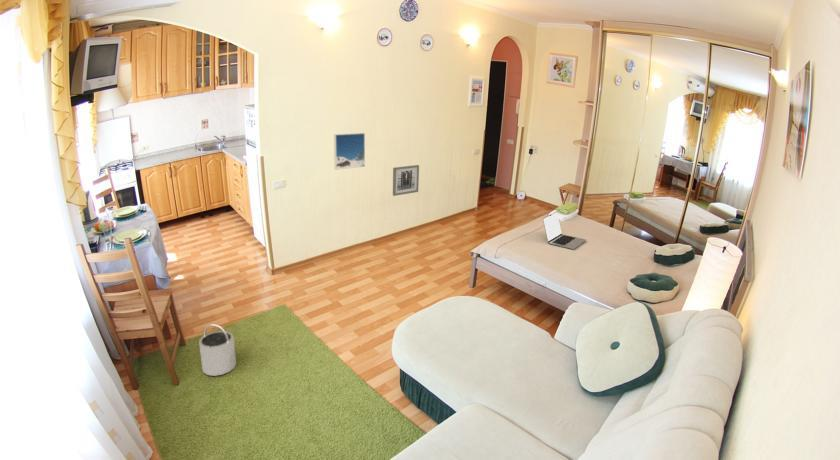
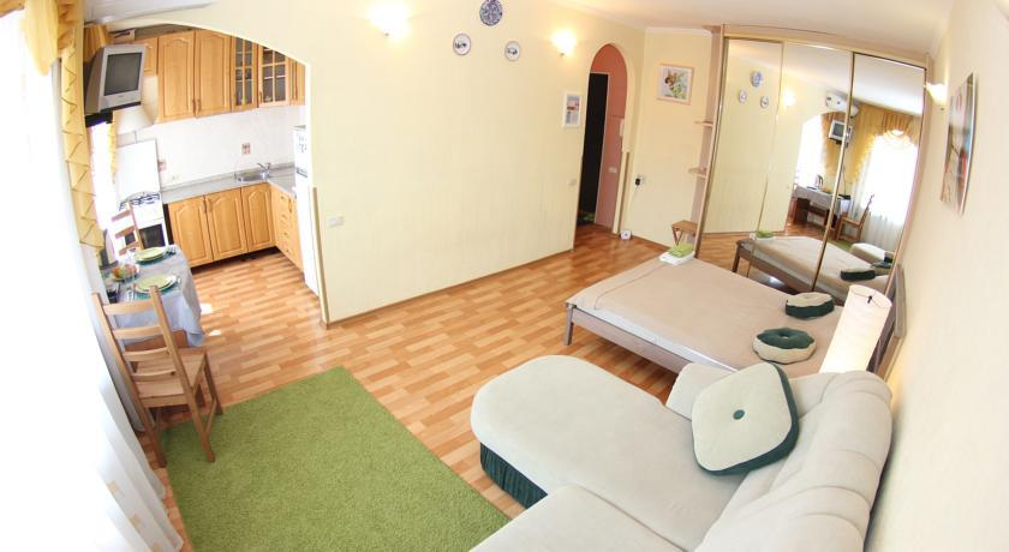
- bucket (217, 345)
- wall art (406, 180)
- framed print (349, 151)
- laptop (561, 232)
